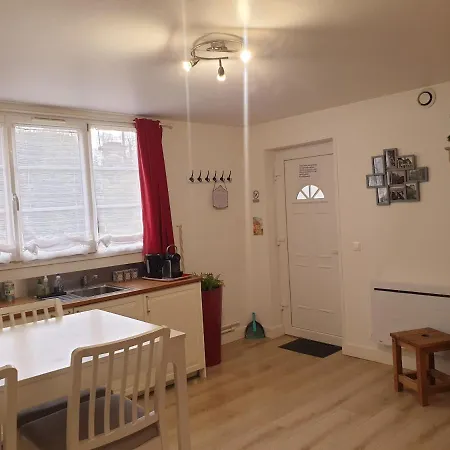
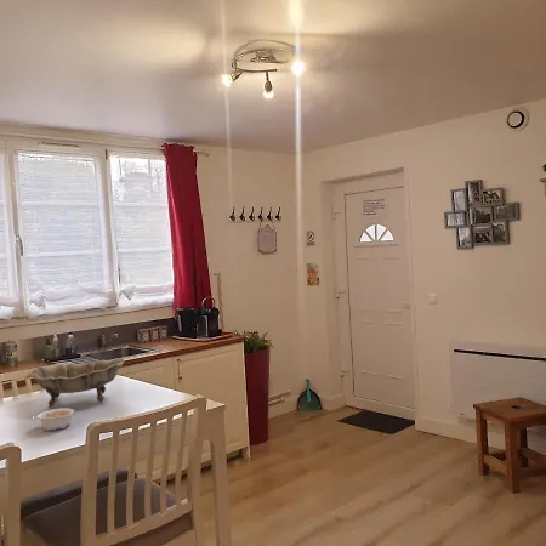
+ legume (56, 419)
+ decorative bowl (76, 382)
